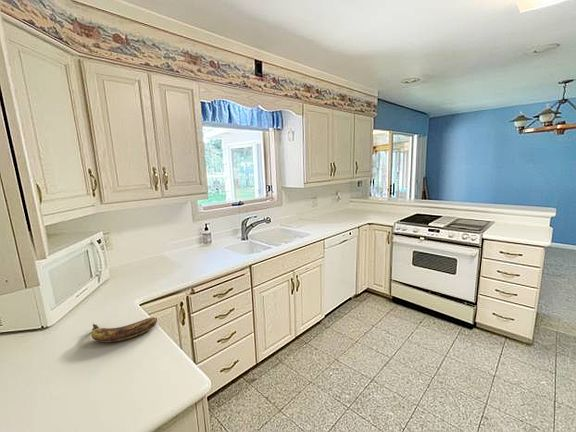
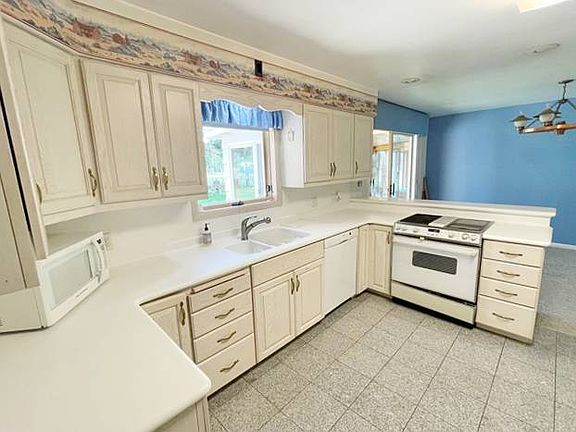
- banana (122, 327)
